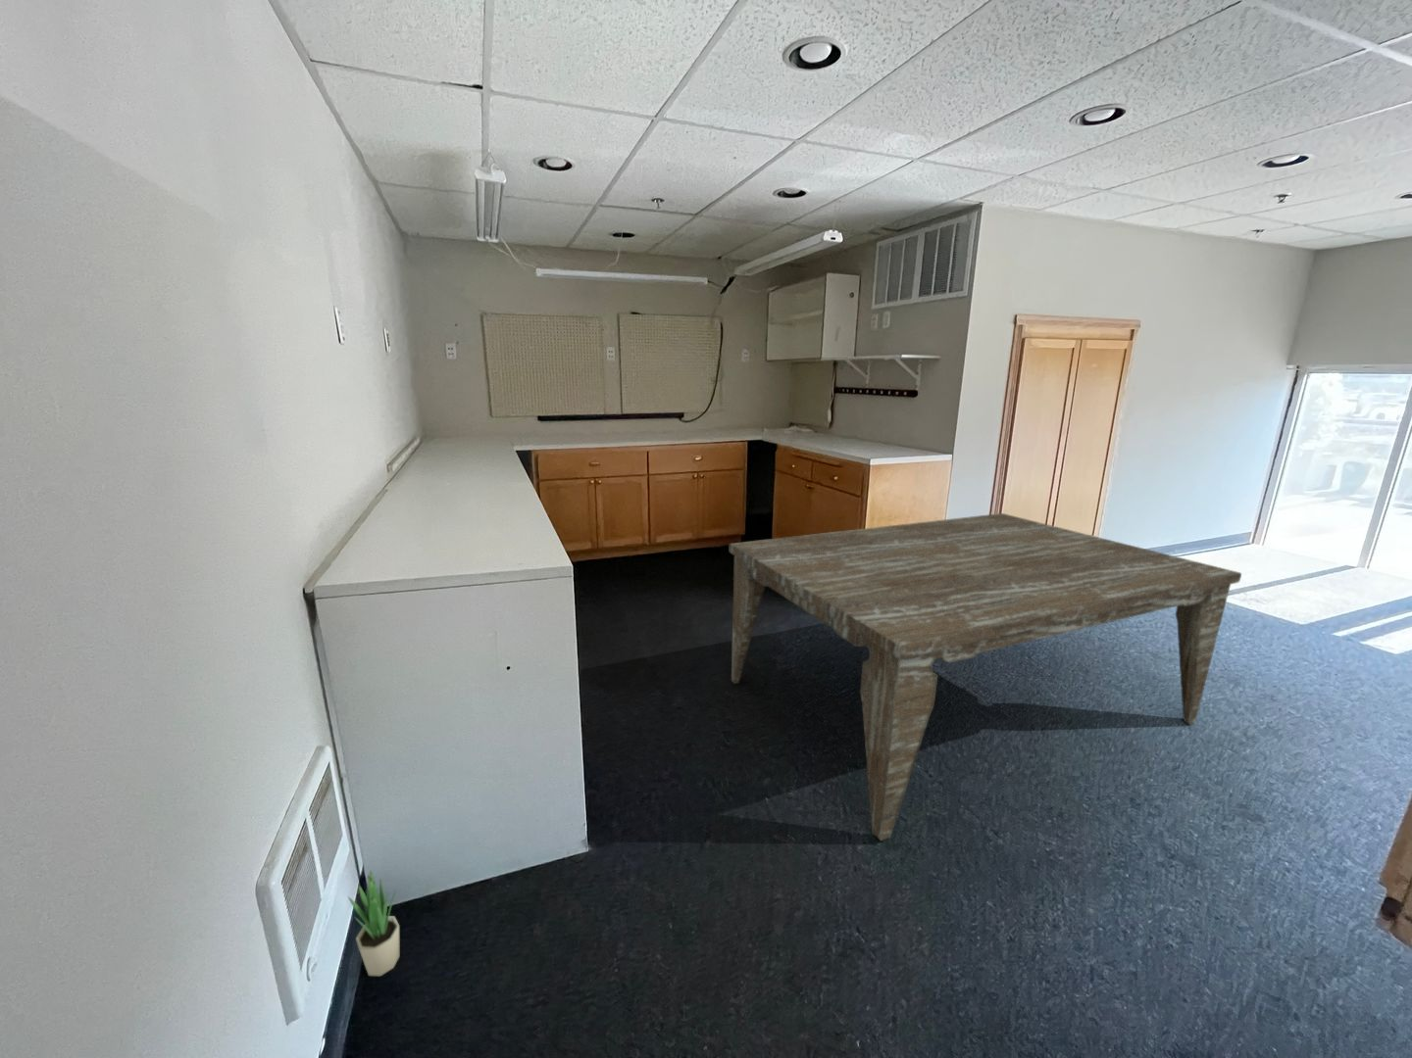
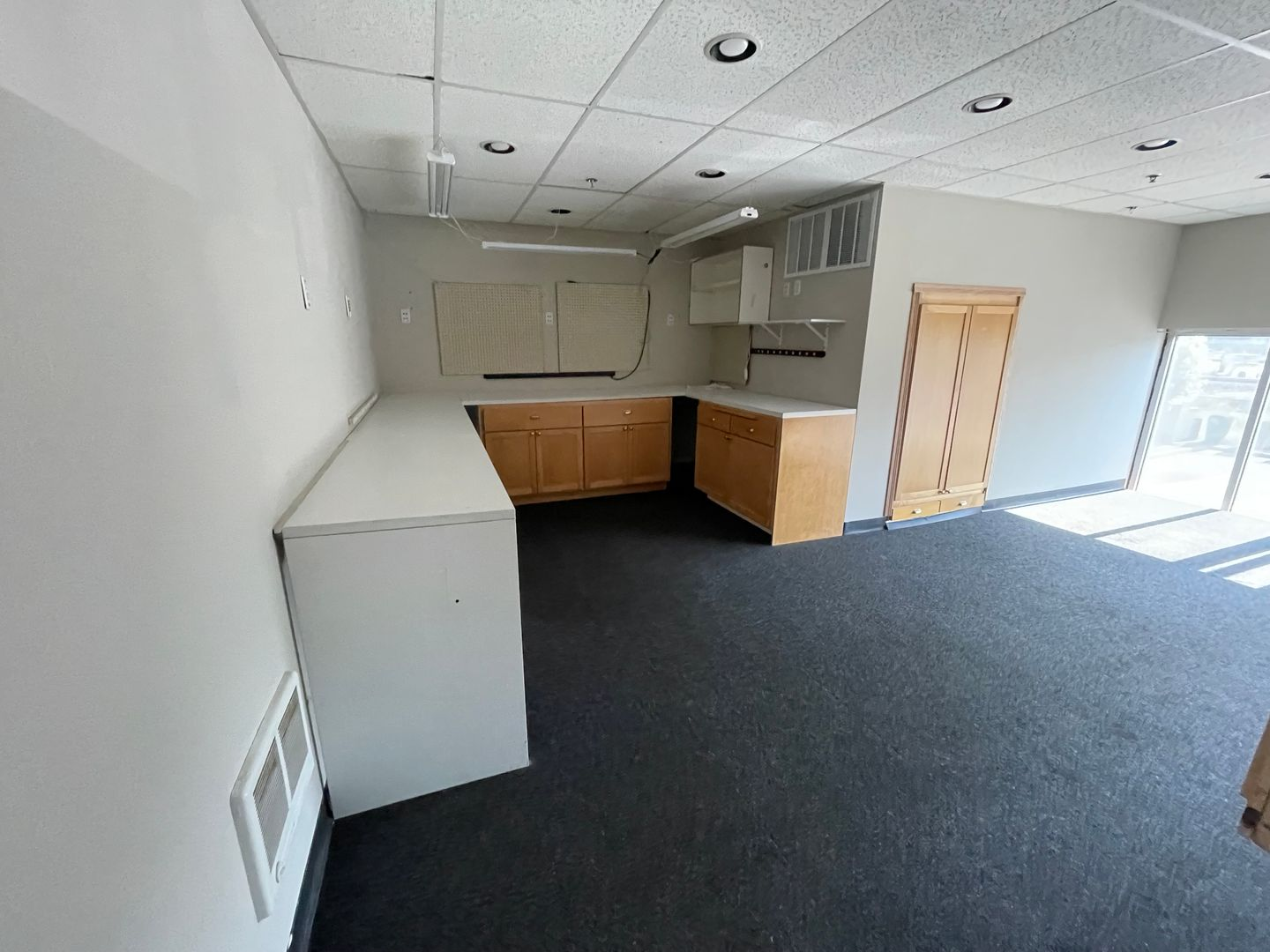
- potted plant (377, 916)
- dining table (958, 631)
